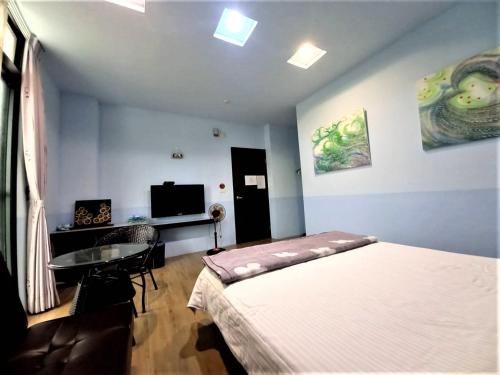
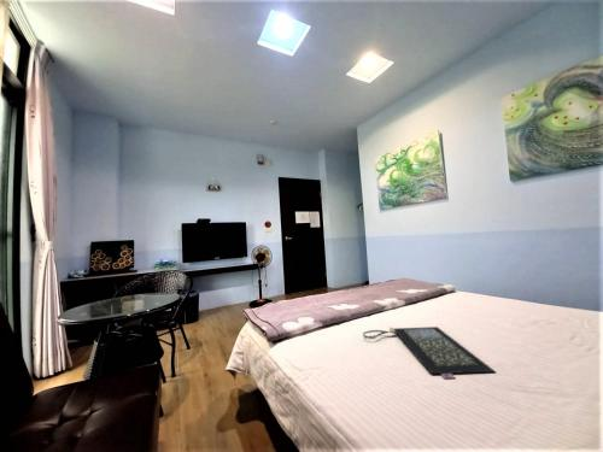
+ clutch bag (429, 344)
